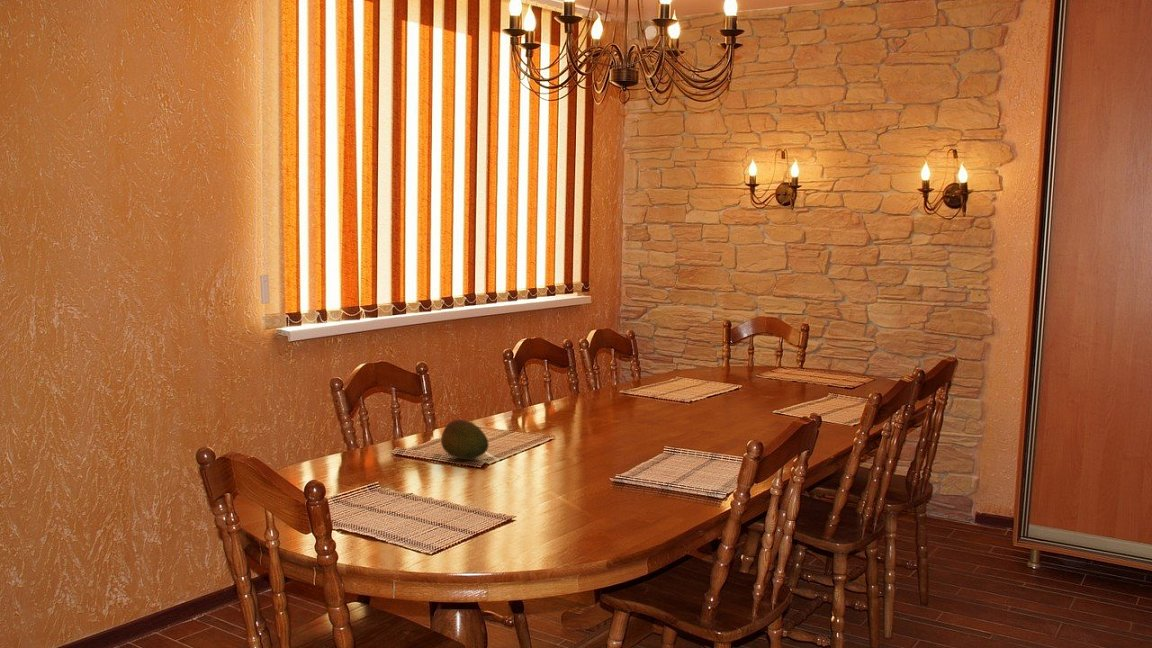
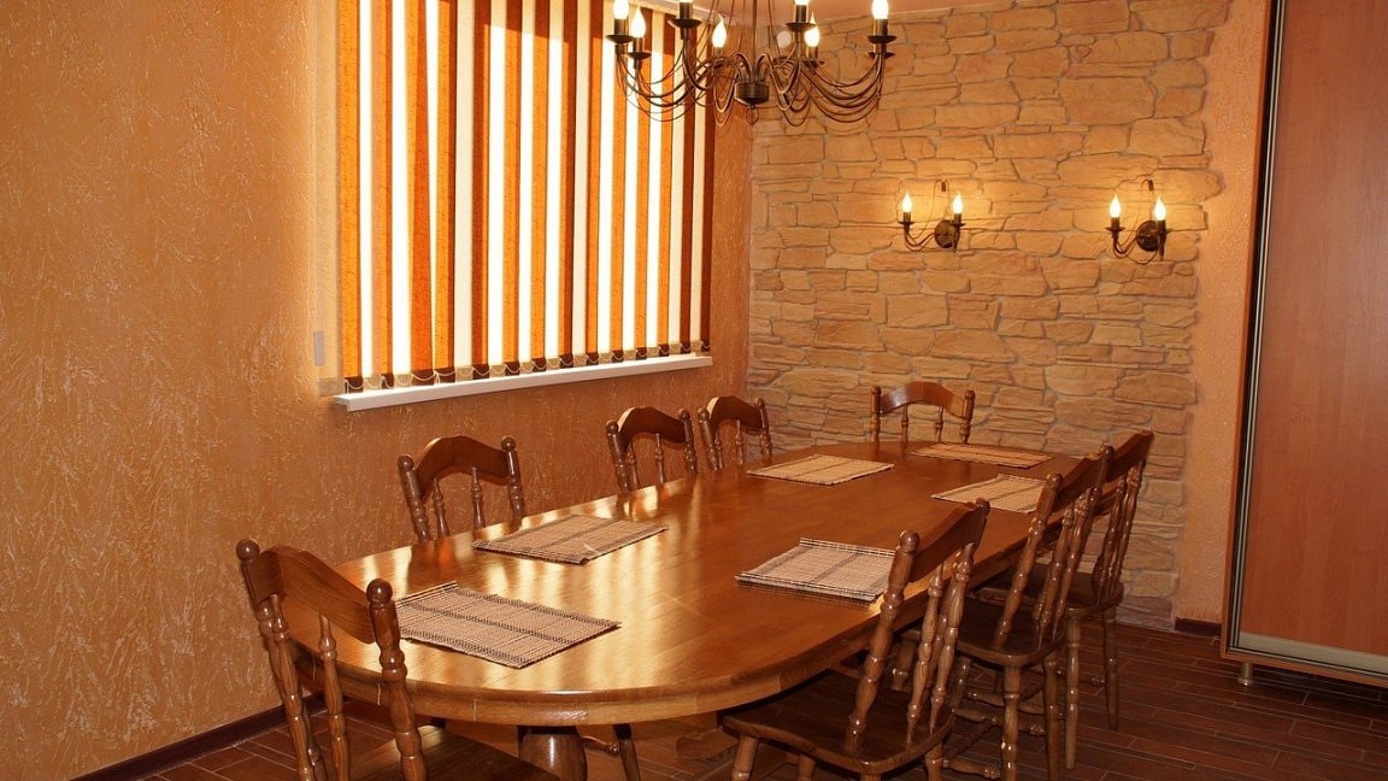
- fruit (465, 439)
